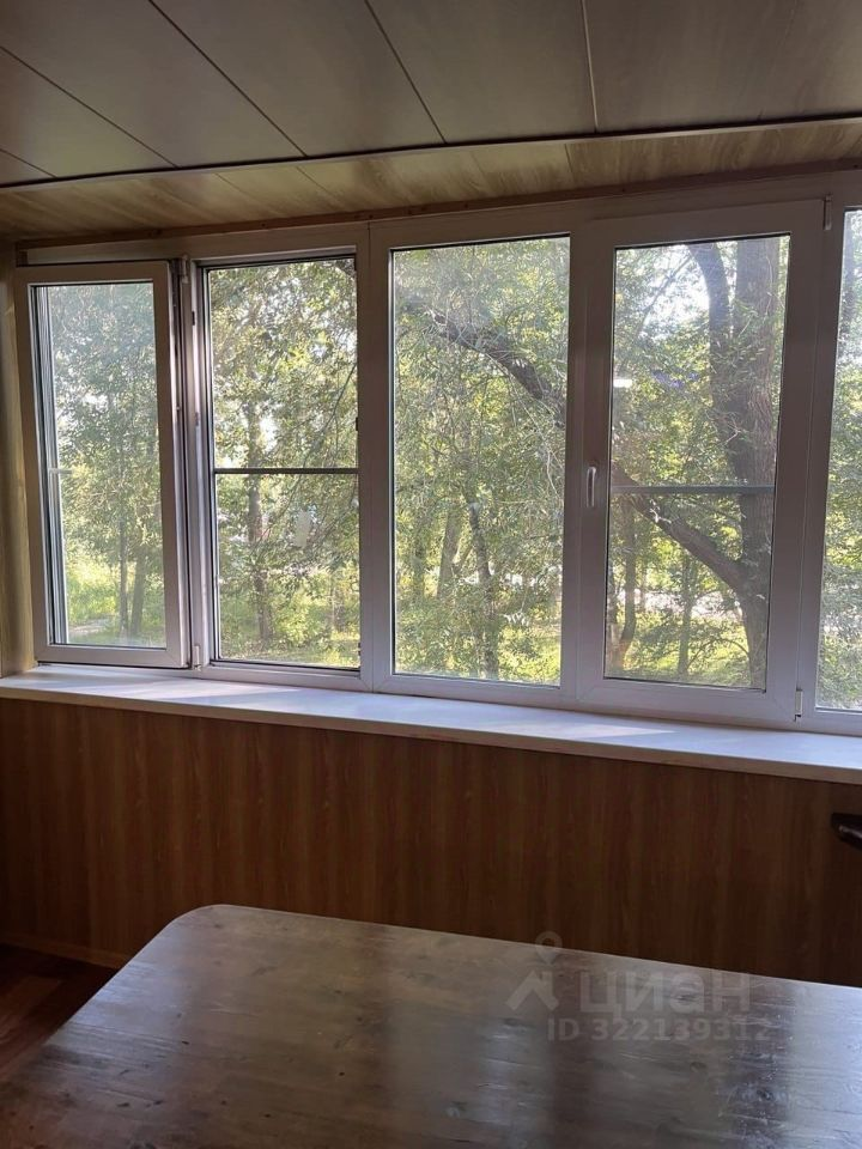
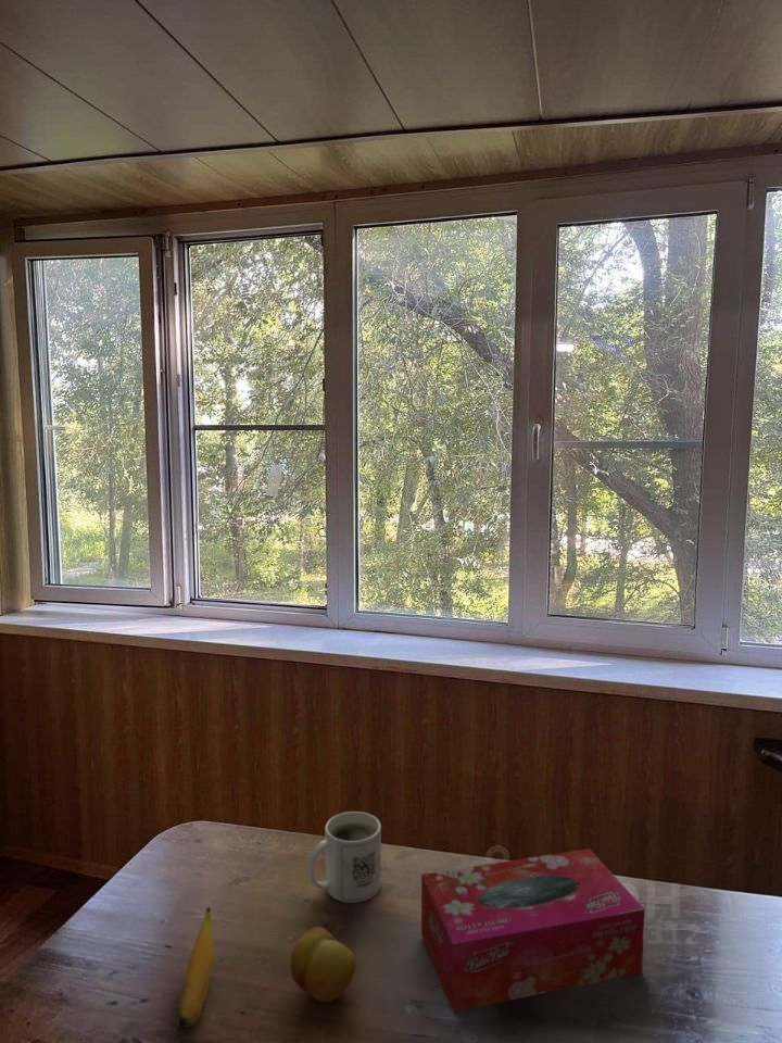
+ mug (346, 856)
+ fruit (323, 964)
+ tissue box (528, 921)
+ banana (197, 969)
